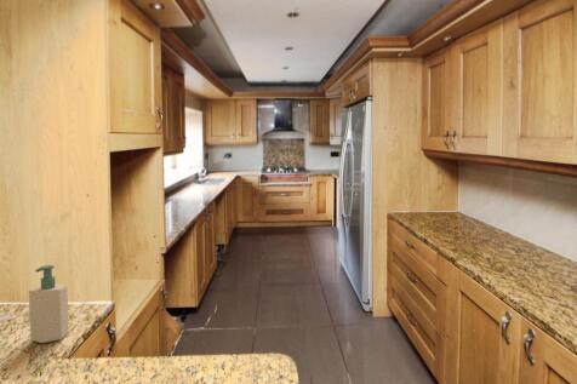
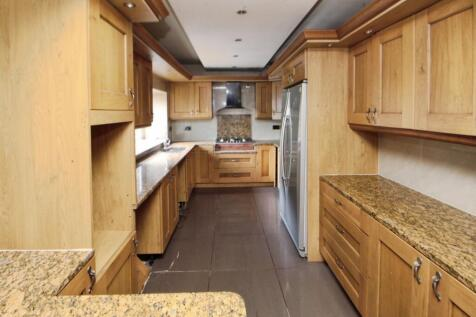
- soap bottle (48, 302)
